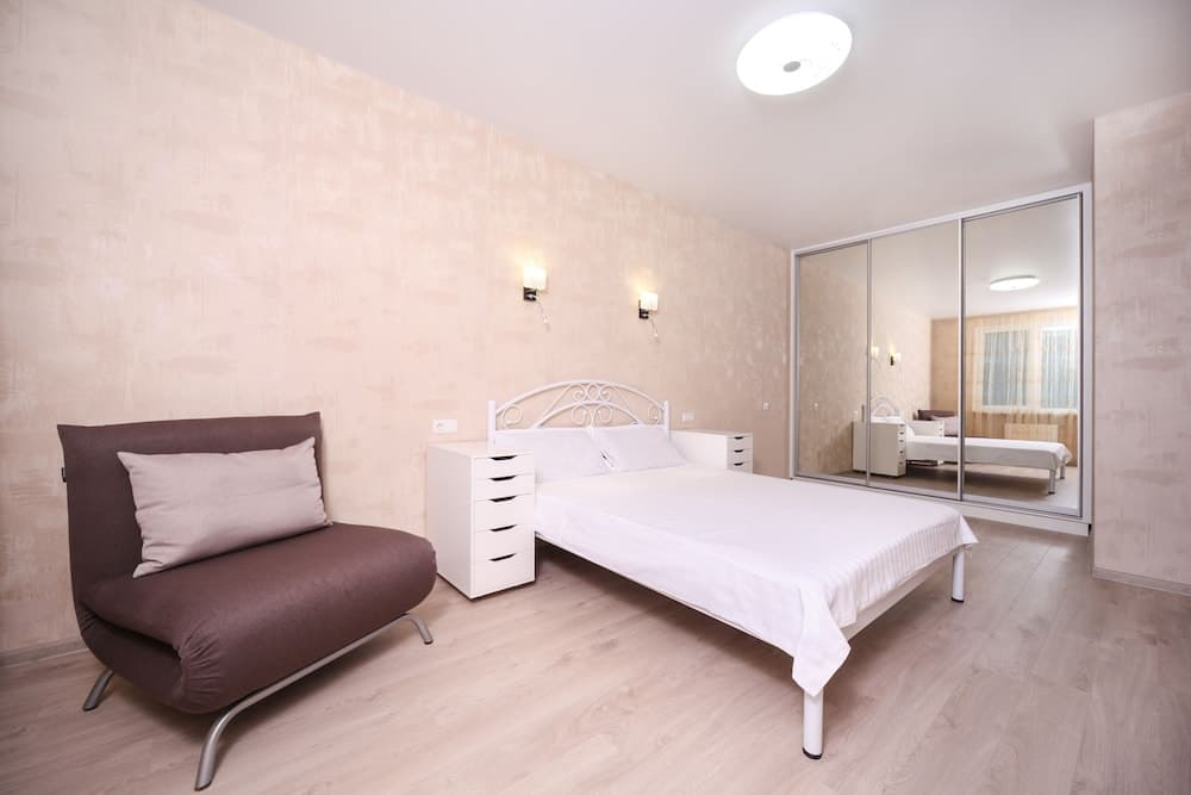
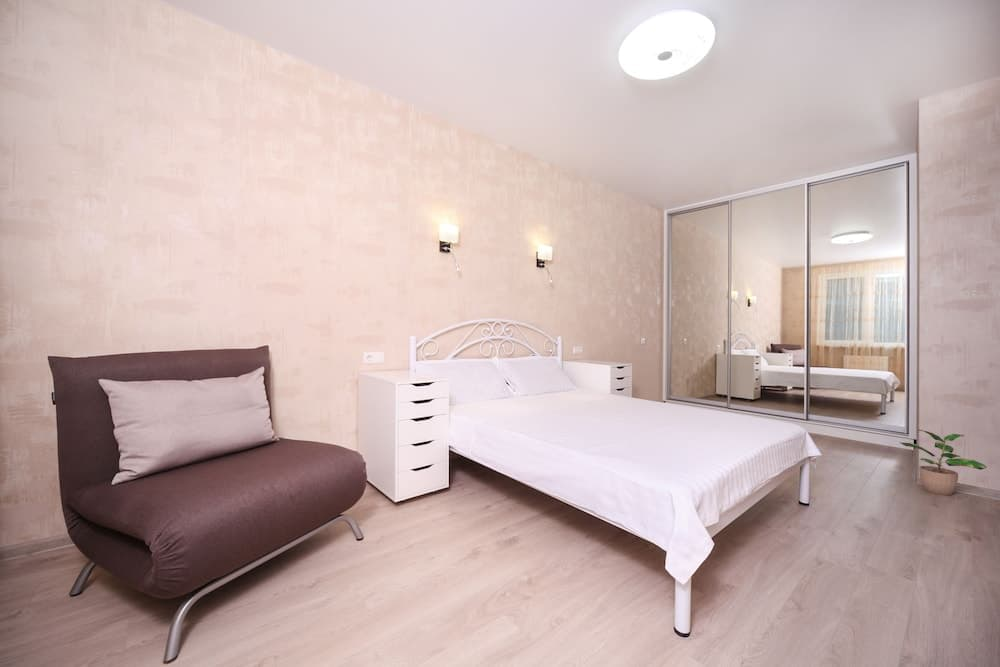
+ potted plant (939, 460)
